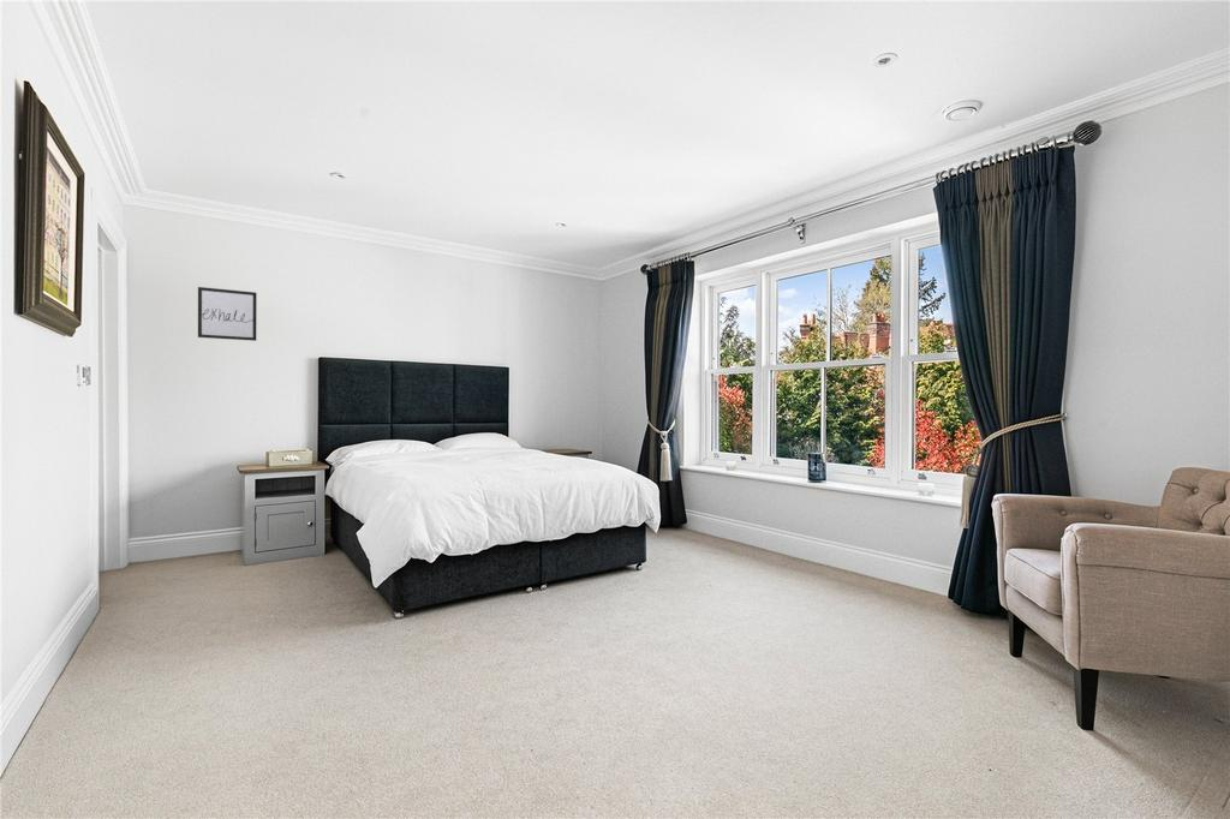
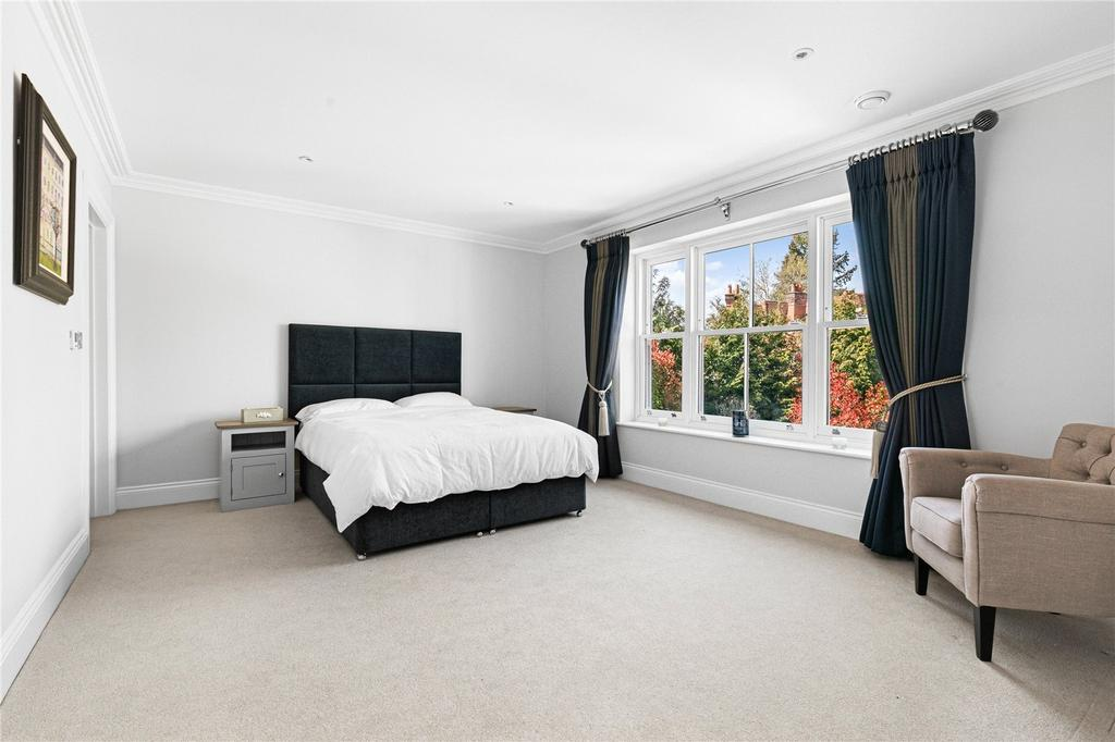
- wall art (227, 313)
